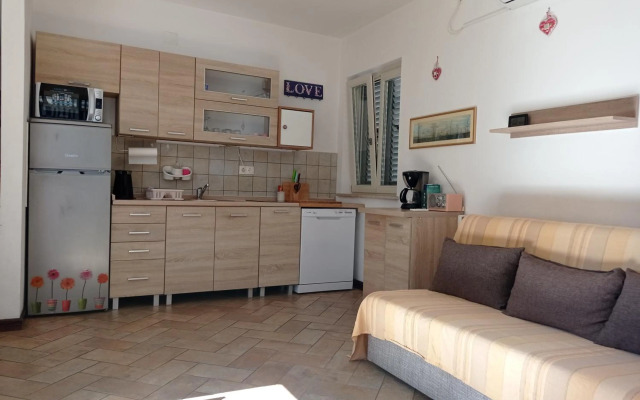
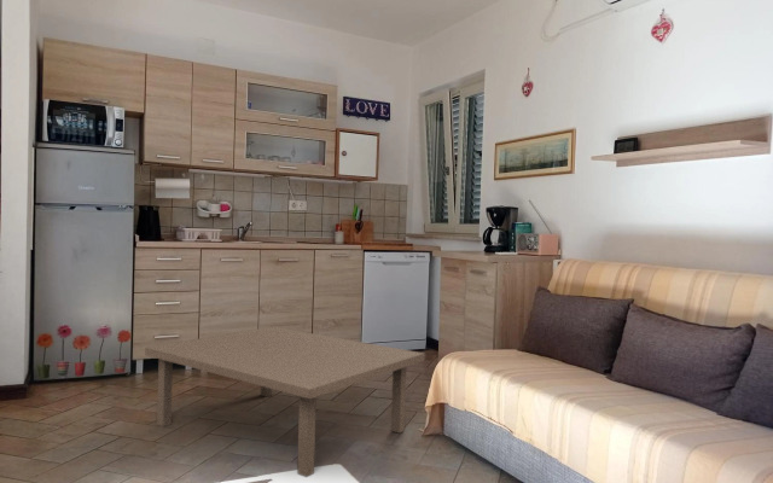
+ coffee table (285, 389)
